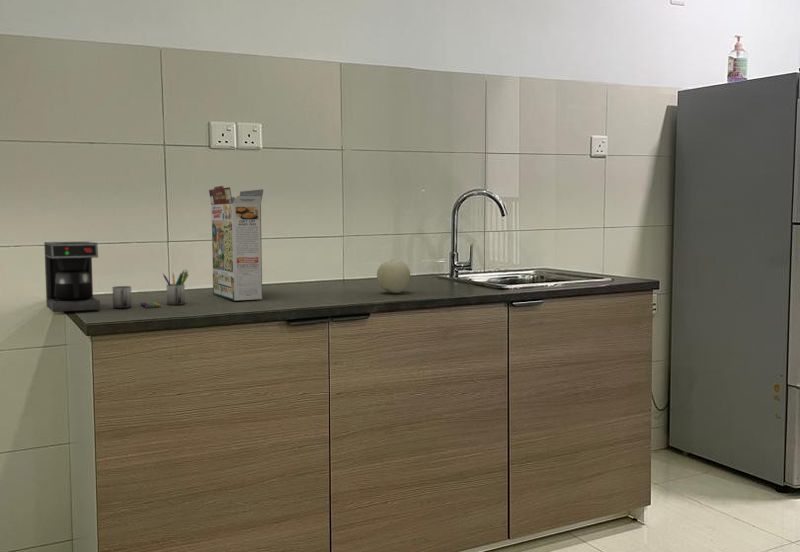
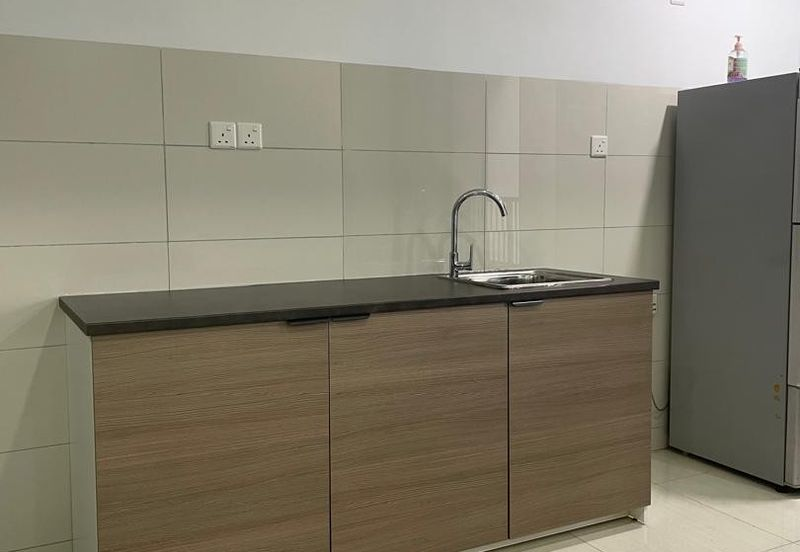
- cereal box (236, 241)
- fruit (393, 276)
- coffee maker (119, 286)
